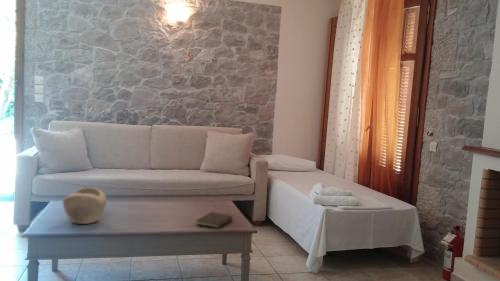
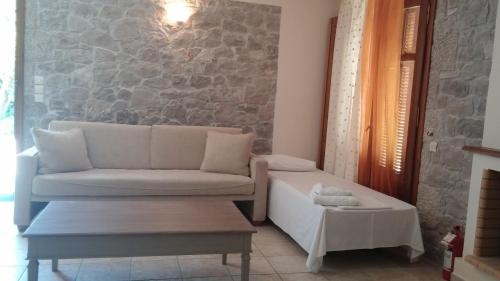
- book (218, 220)
- decorative bowl (84, 205)
